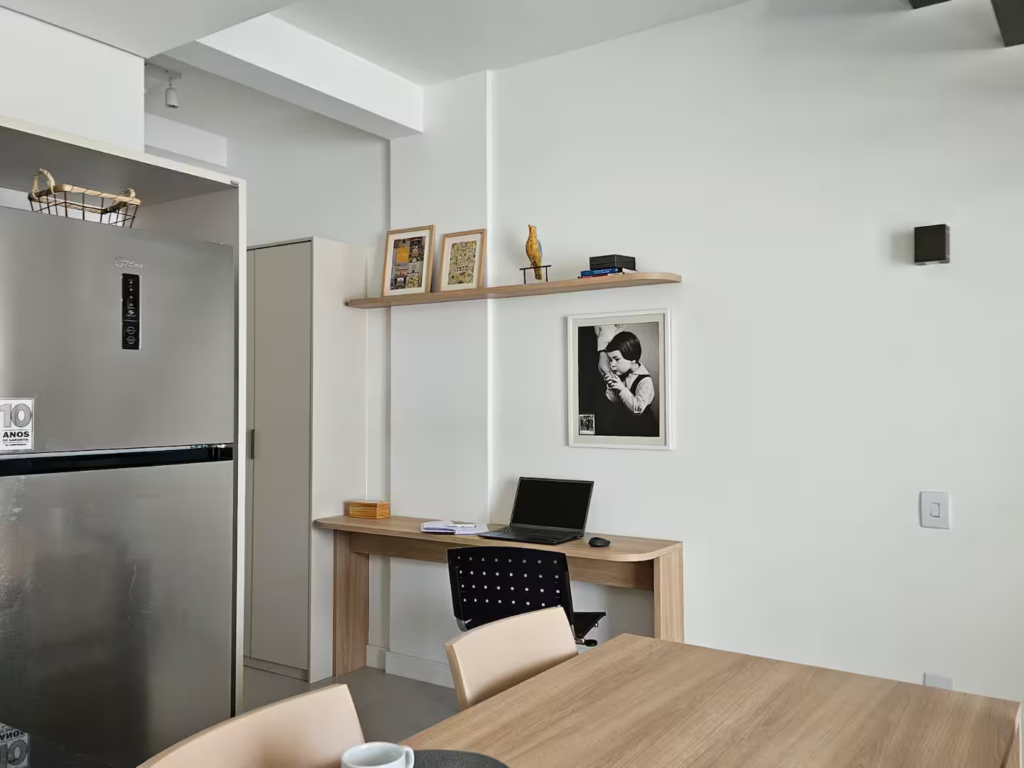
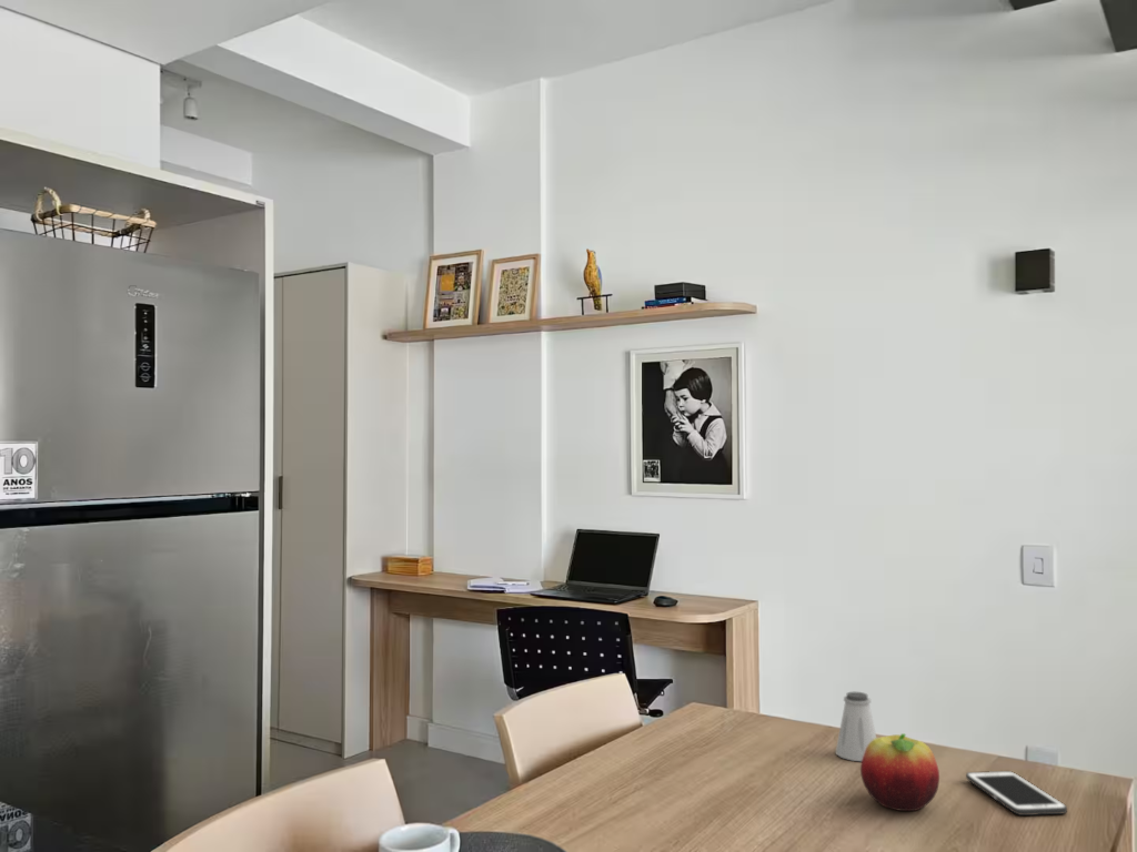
+ saltshaker (857, 723)
+ cell phone (1014, 792)
+ fruit (899, 769)
